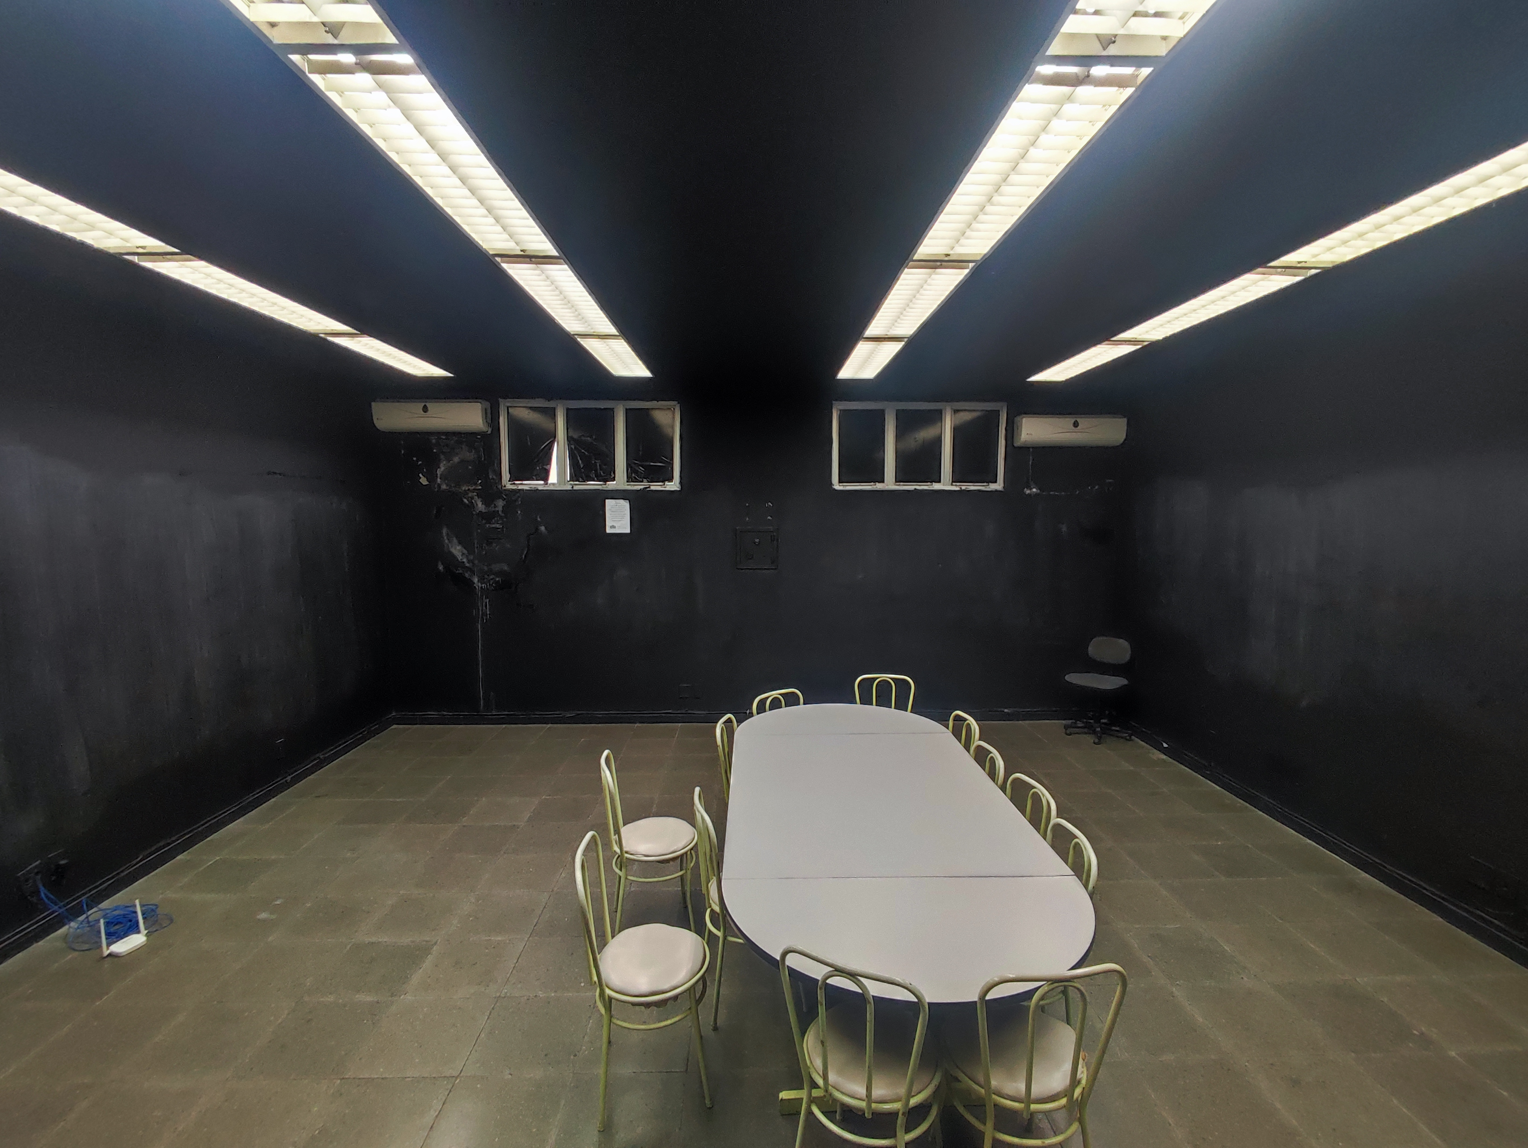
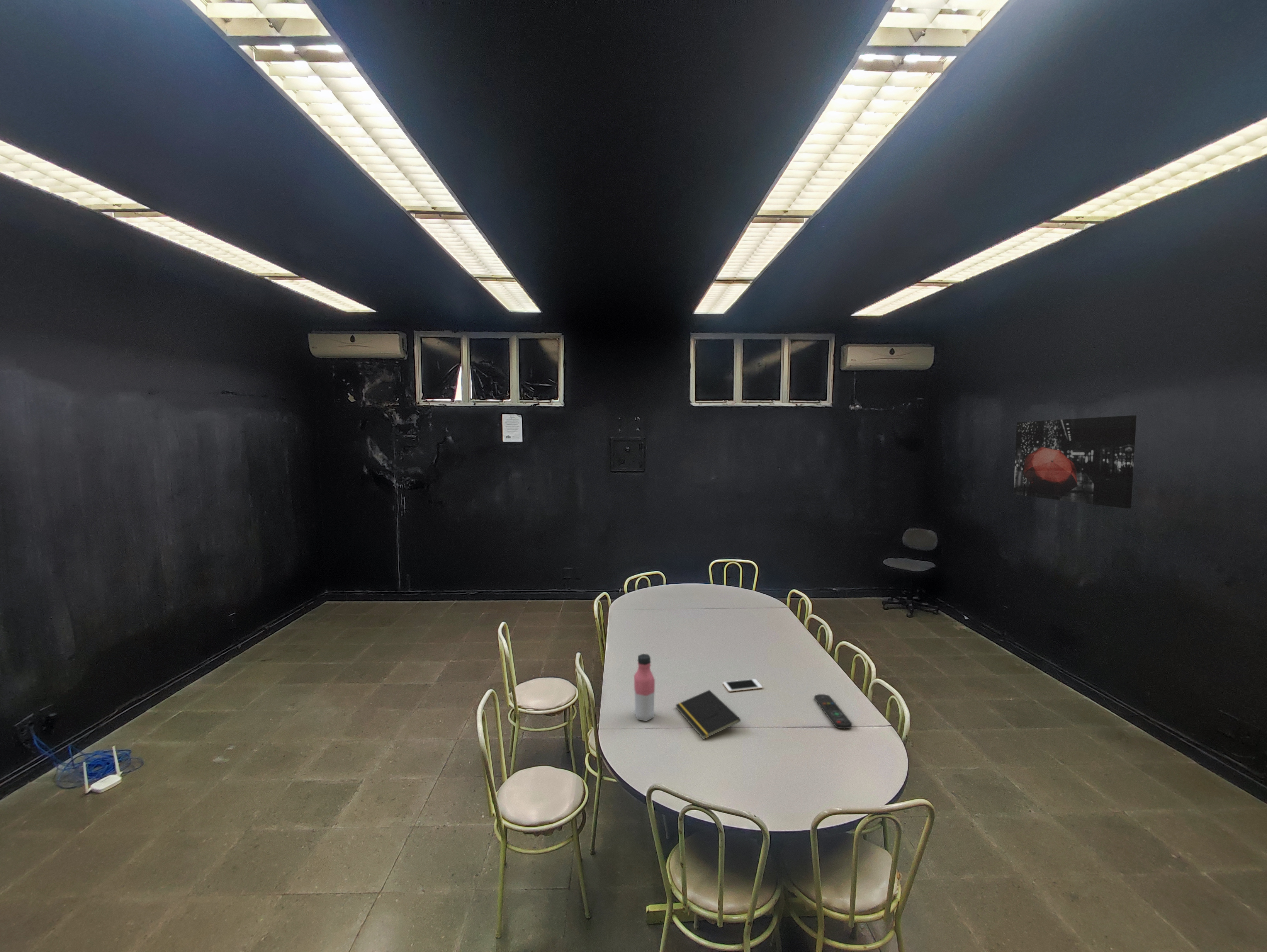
+ water bottle (644, 686)
+ remote control (832, 710)
+ notepad (707, 713)
+ wall art (1067, 460)
+ cell phone (742, 685)
